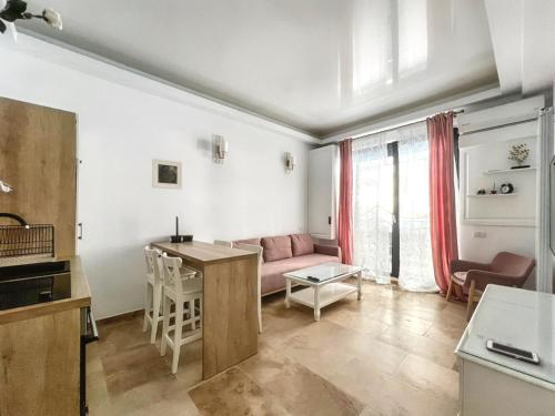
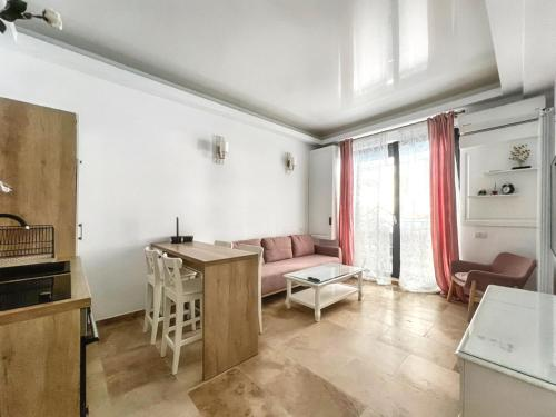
- cell phone (511, 351)
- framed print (168, 174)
